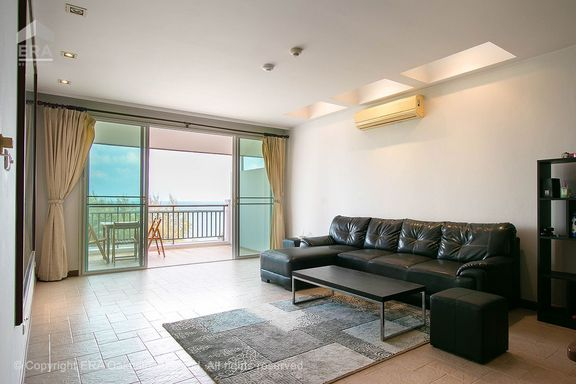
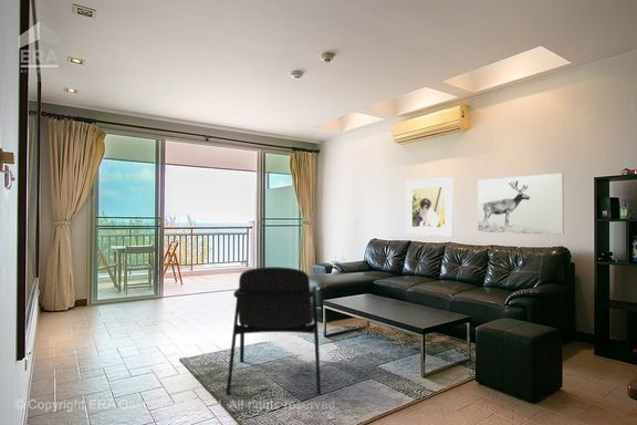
+ wall art (516, 205)
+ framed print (427, 207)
+ chair (276, 318)
